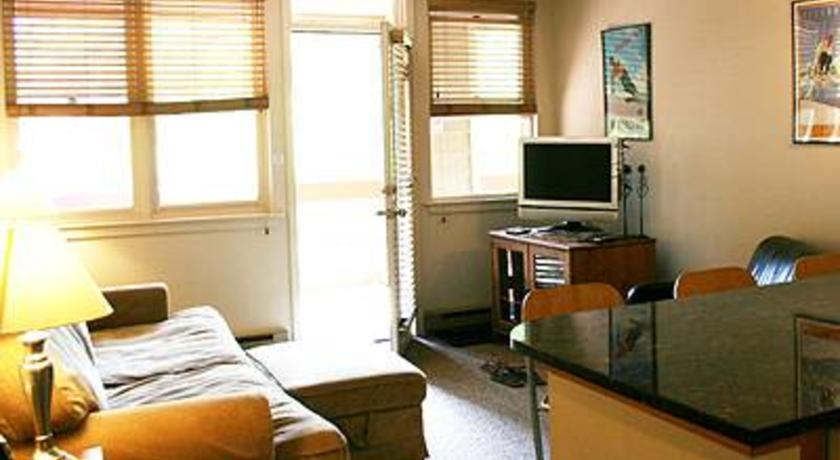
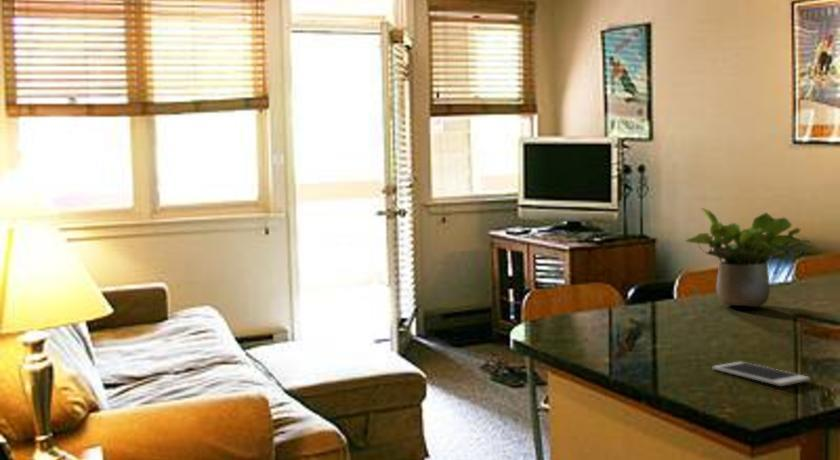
+ cell phone (759, 373)
+ potted plant (747, 257)
